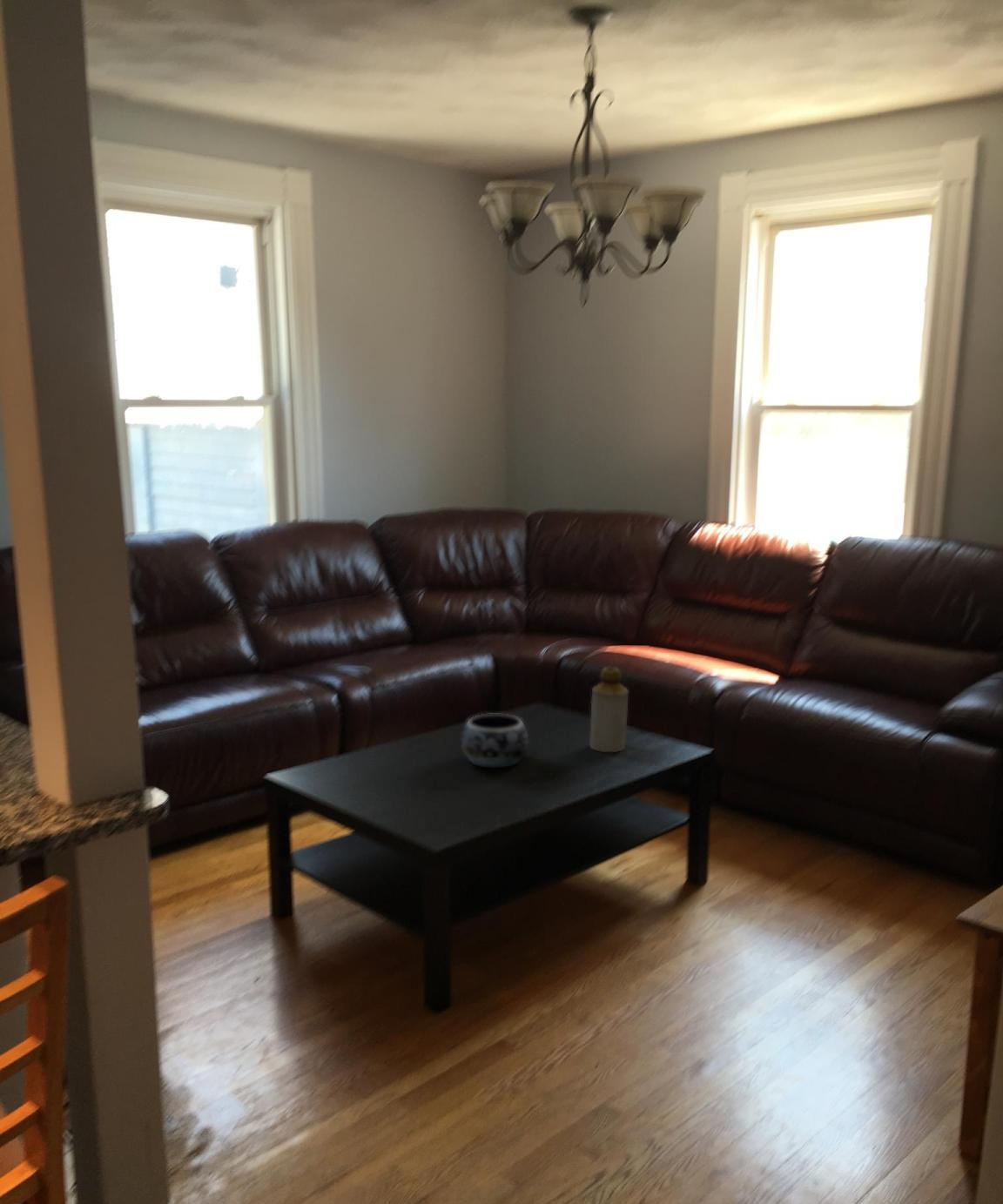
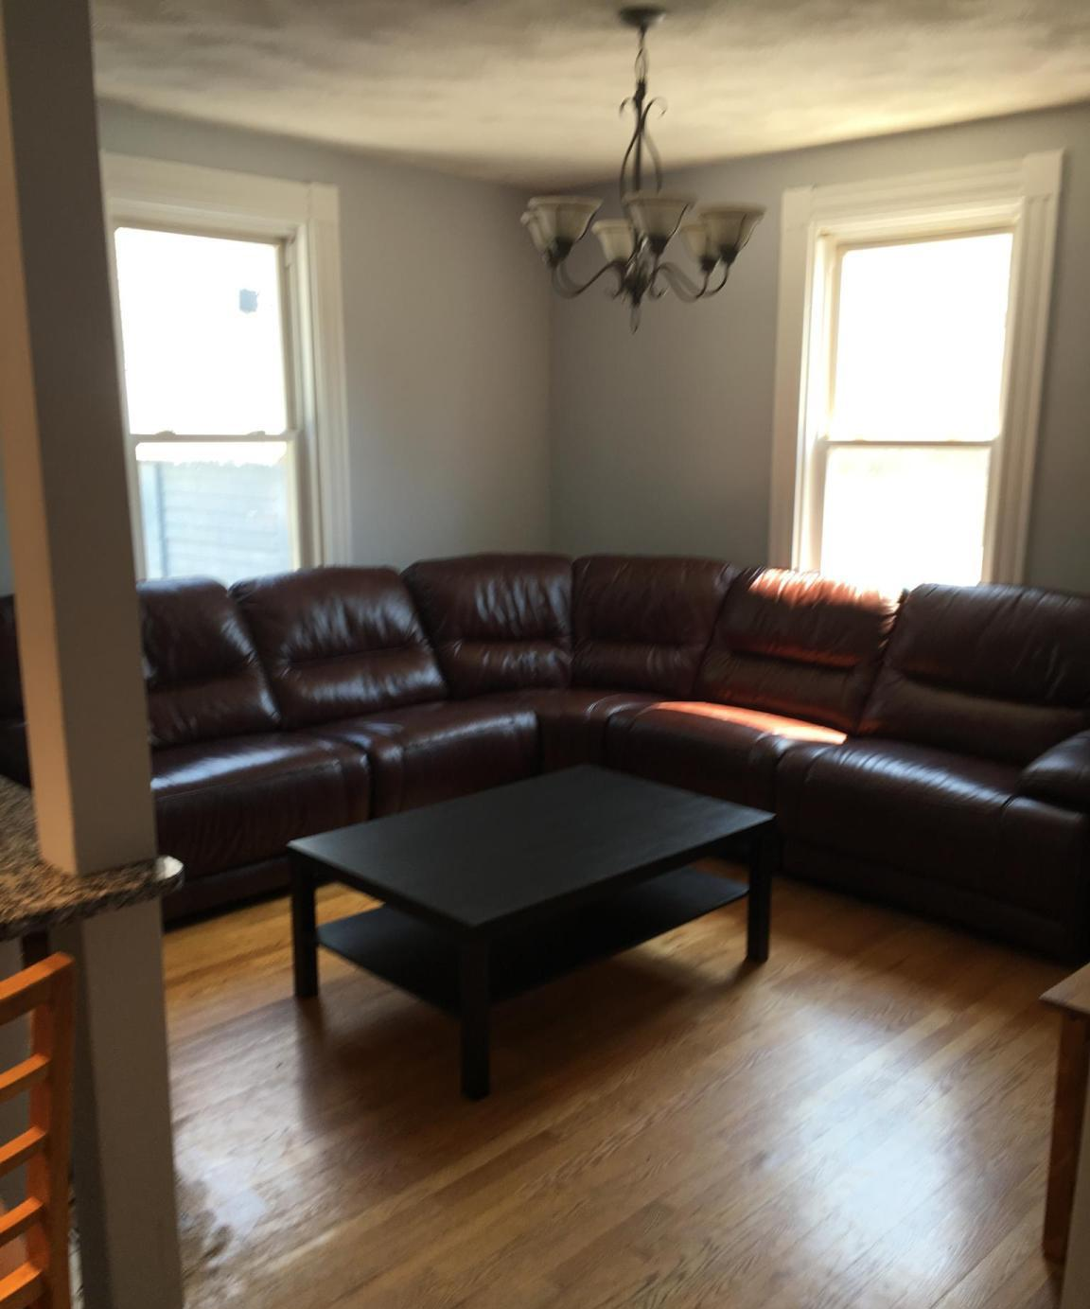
- bottle (609, 707)
- decorative bowl (495, 740)
